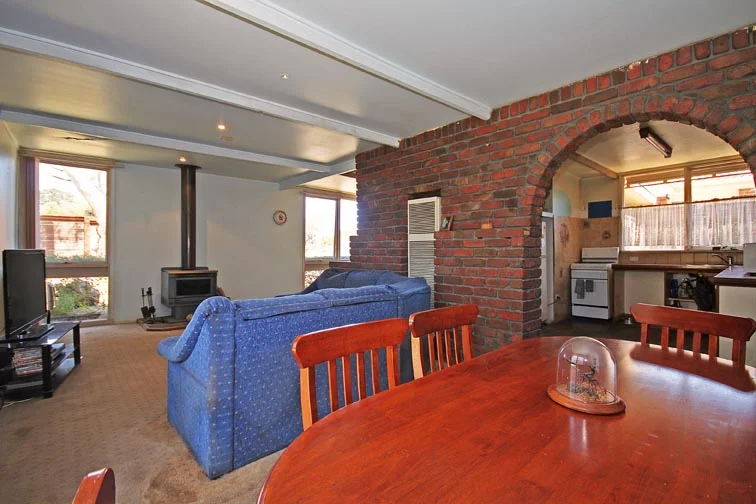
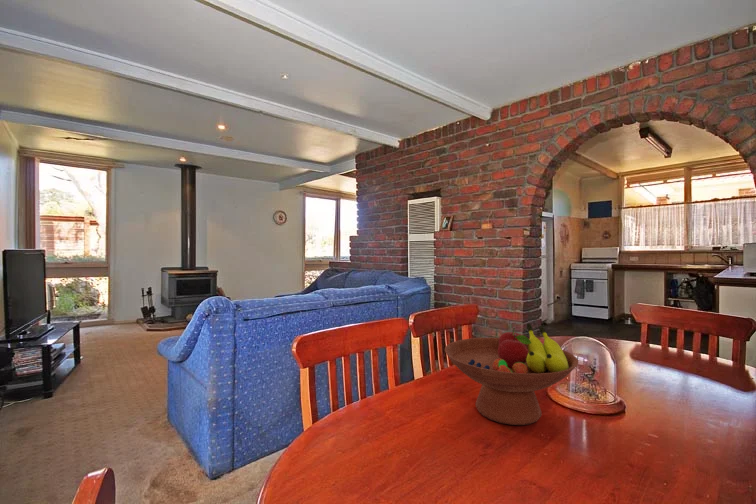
+ fruit bowl (507, 370)
